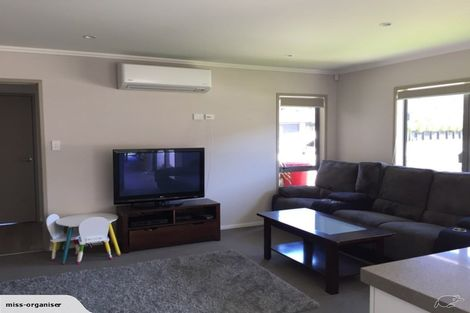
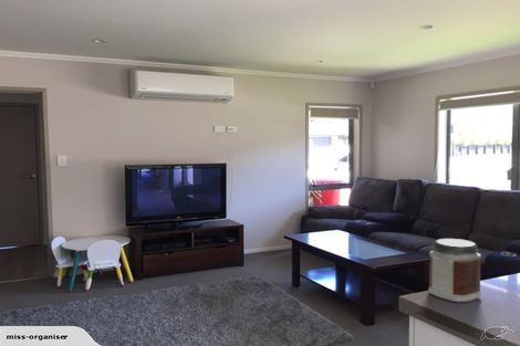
+ jar (454, 268)
